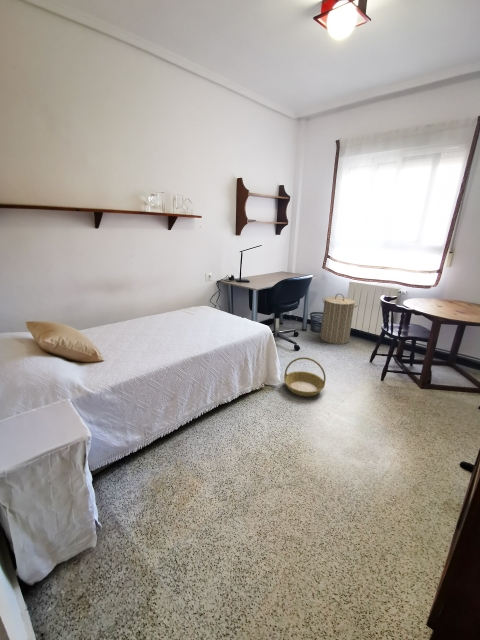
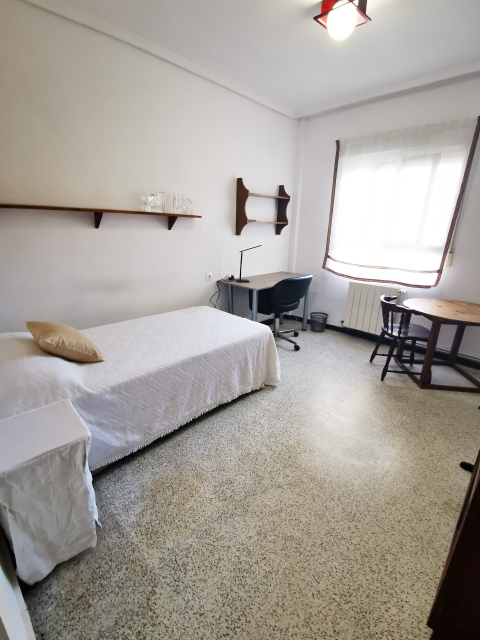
- laundry hamper (337, 316)
- basket (305, 373)
